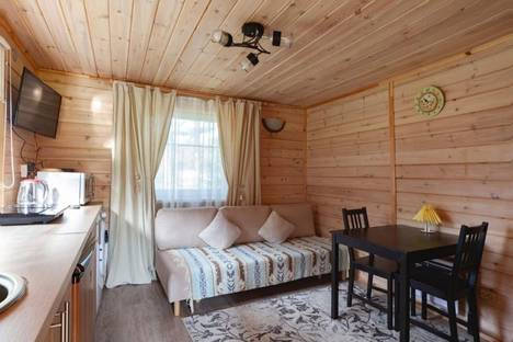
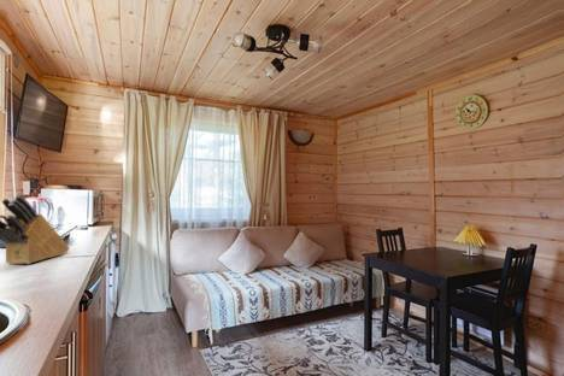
+ knife block (31, 227)
